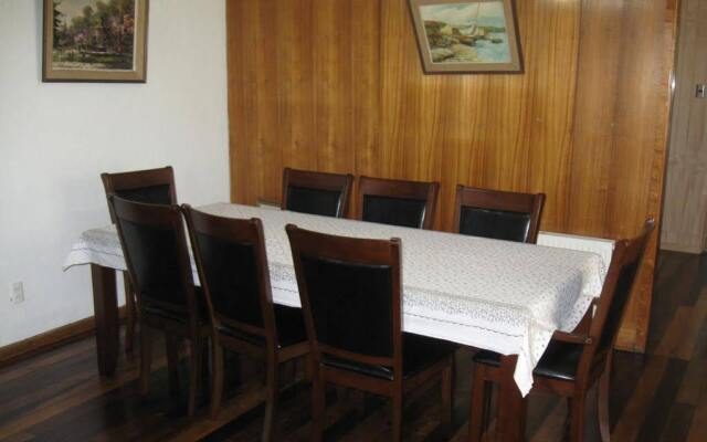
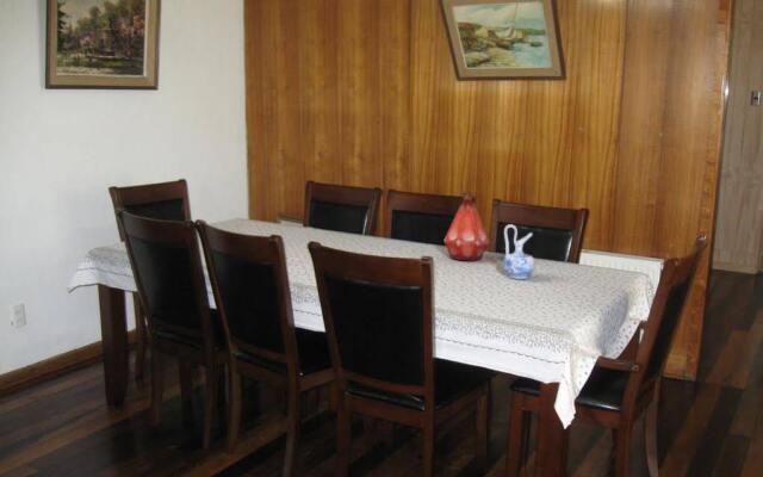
+ ceramic pitcher (519, 250)
+ bottle (465, 224)
